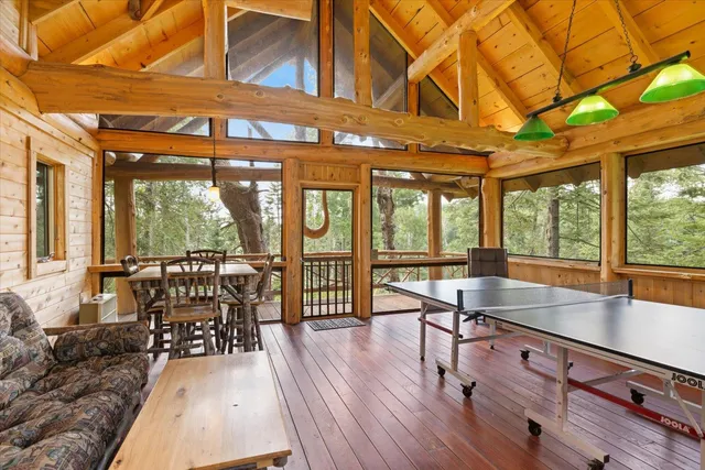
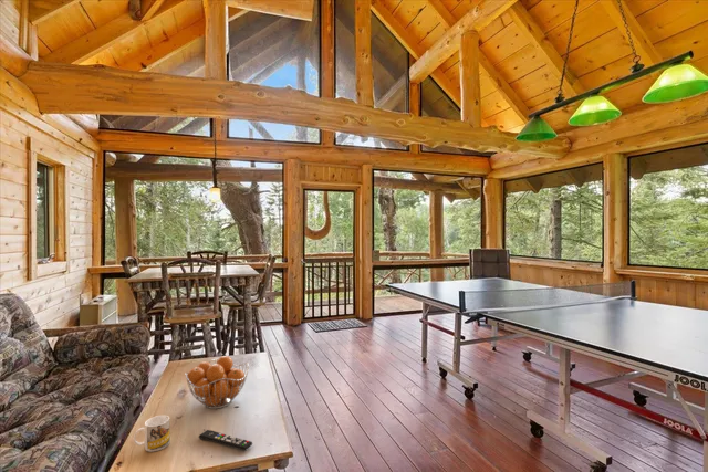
+ mug (152, 433)
+ fruit basket (218, 380)
+ remote control (225, 439)
